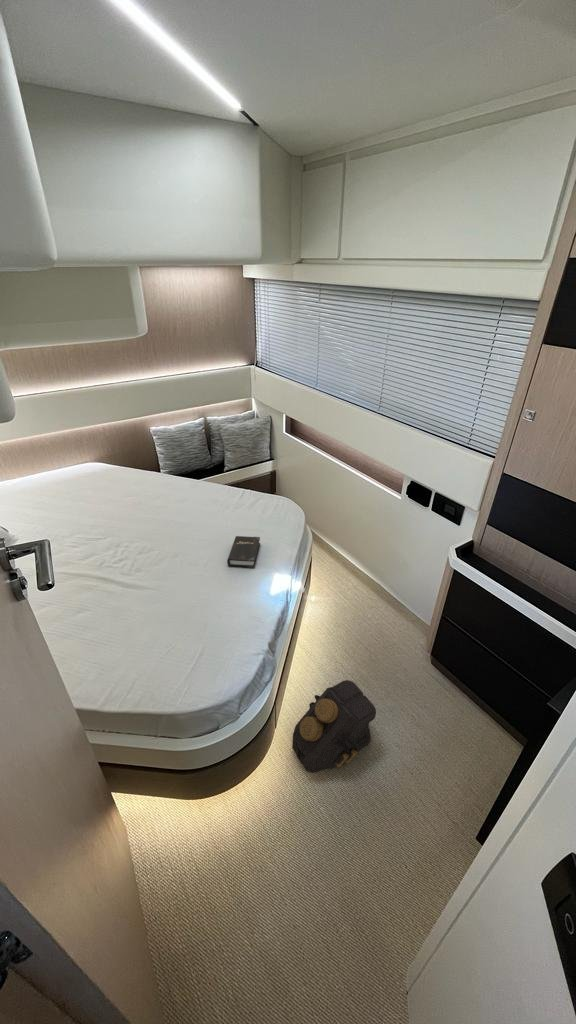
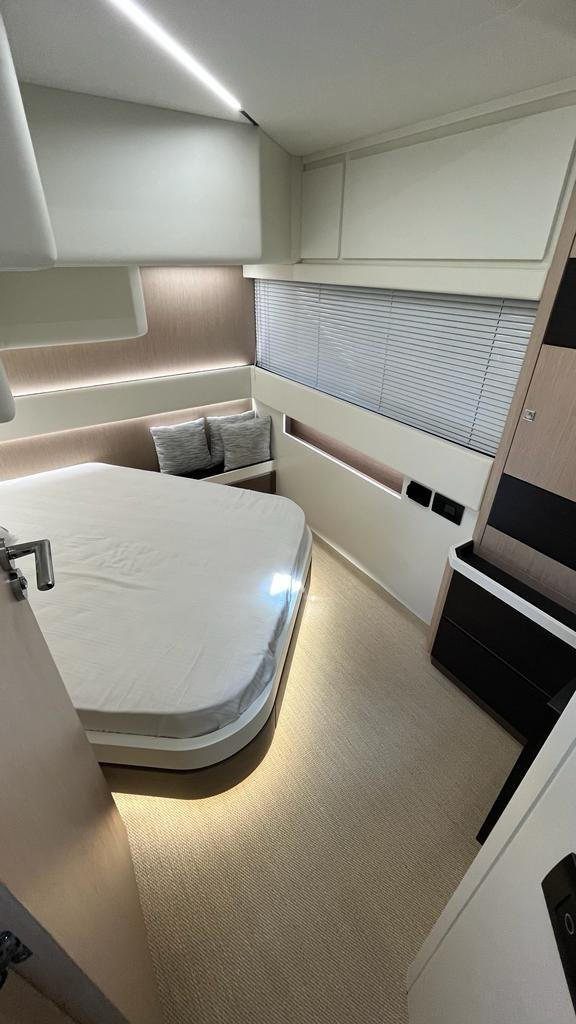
- backpack (335, 719)
- hardback book (244, 551)
